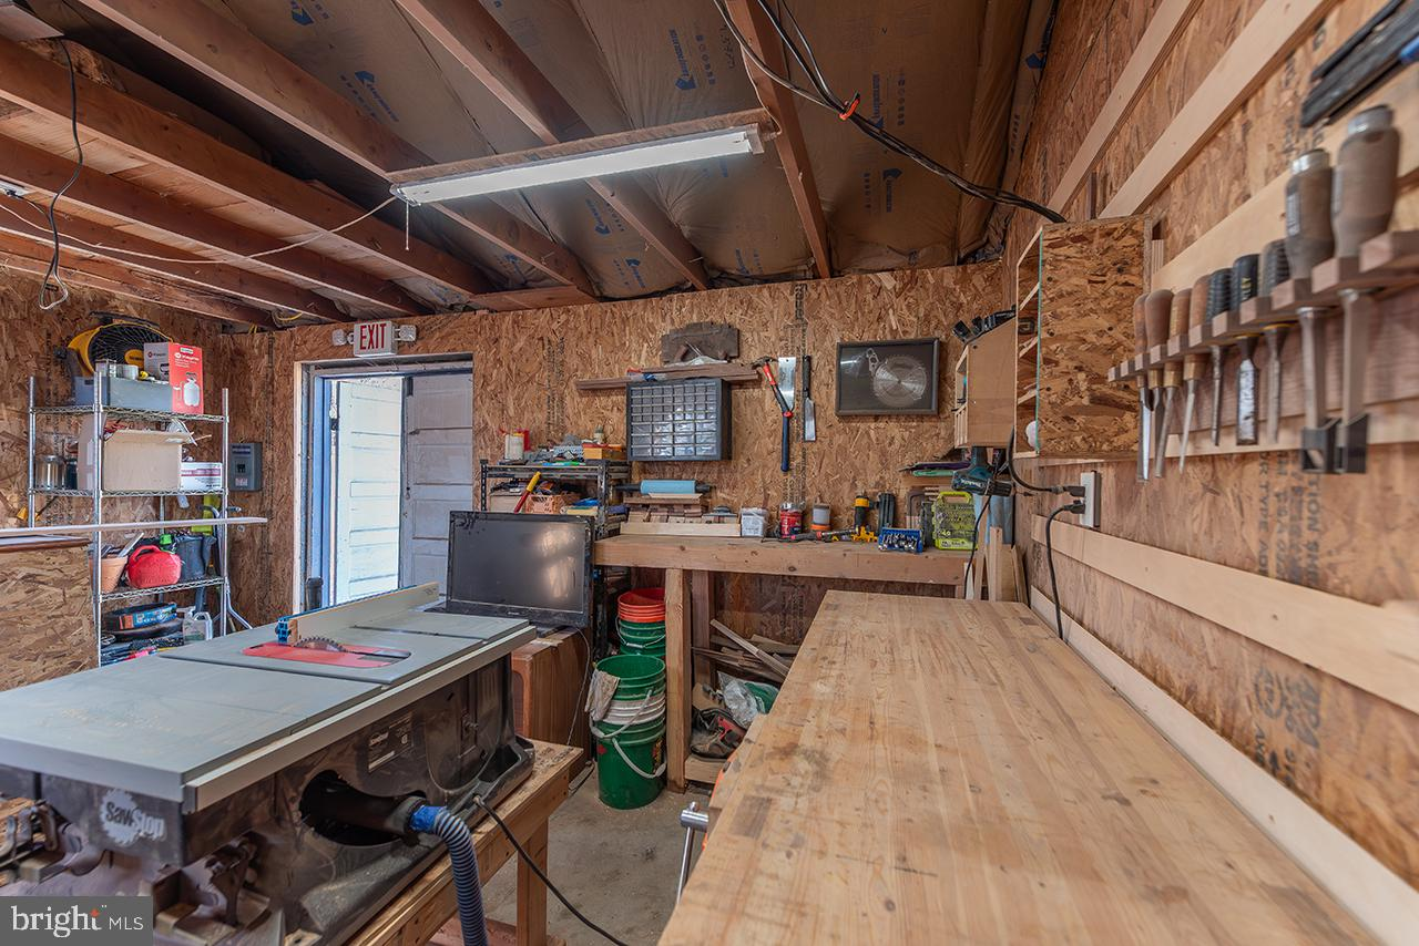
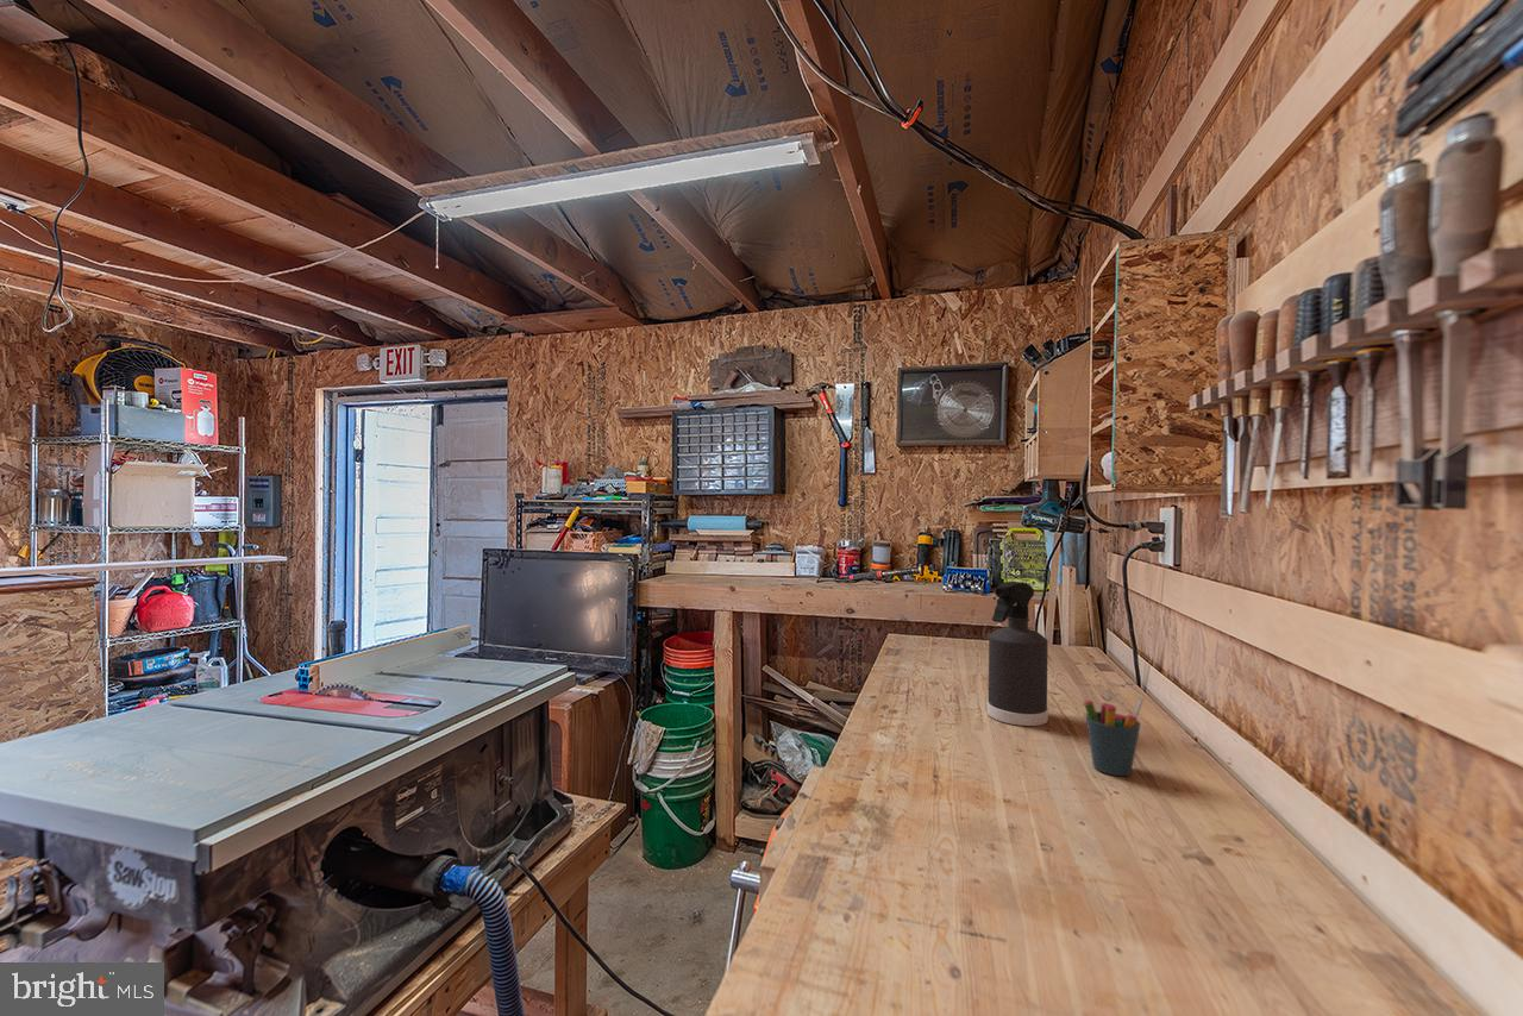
+ spray bottle (1015, 648)
+ pen holder (1111, 730)
